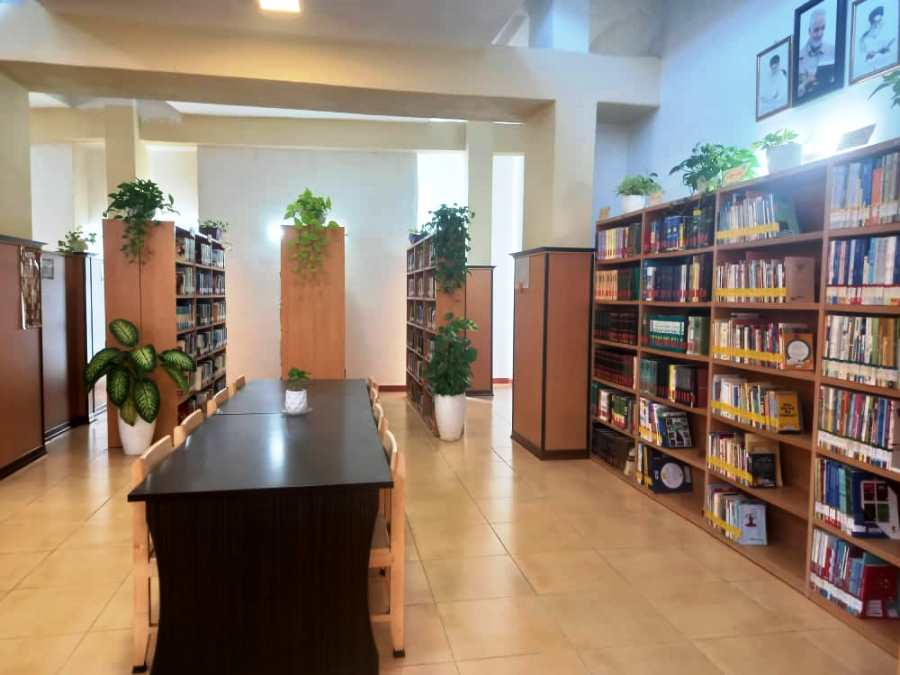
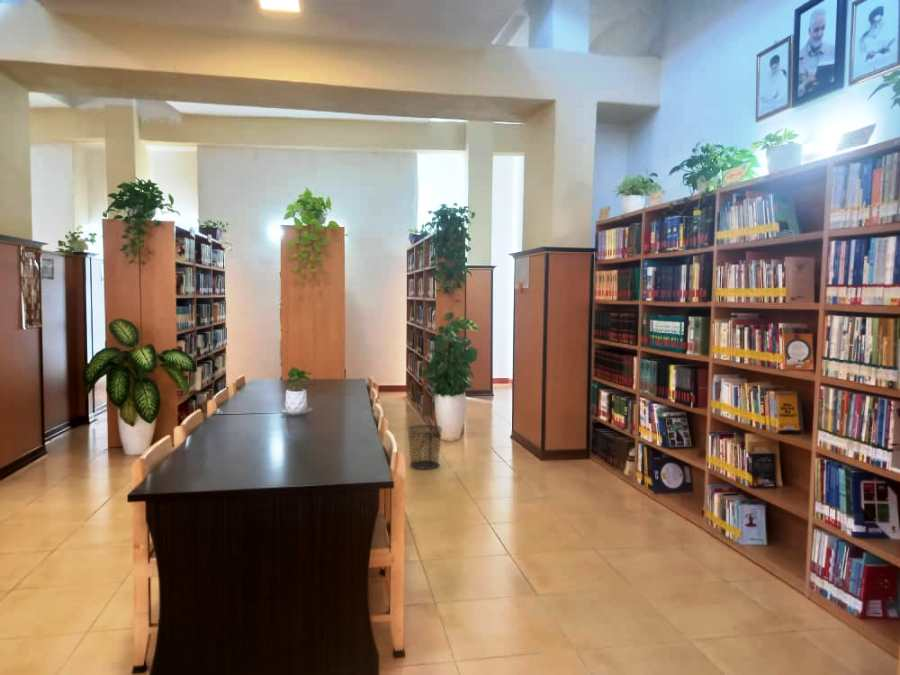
+ waste bin (424, 446)
